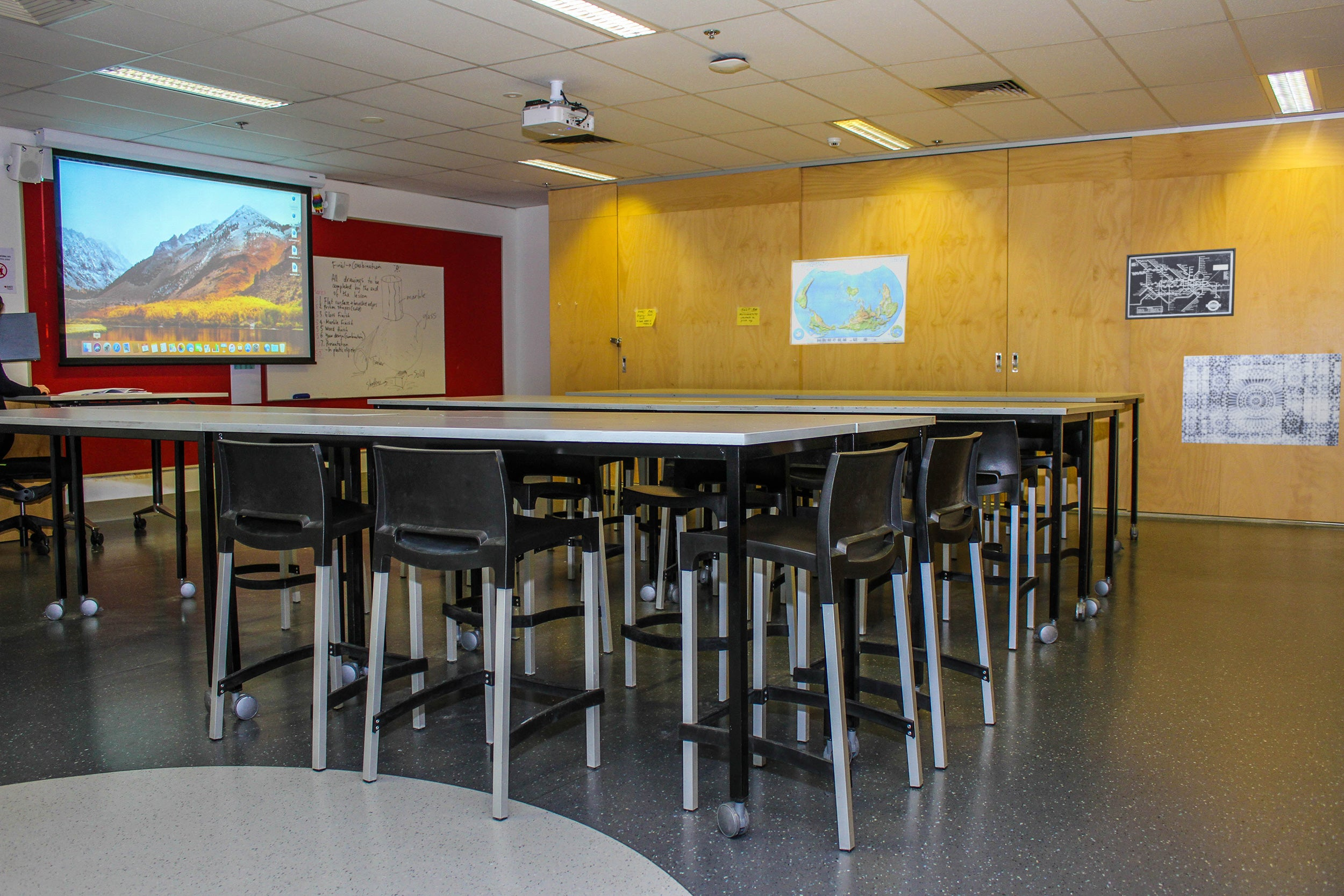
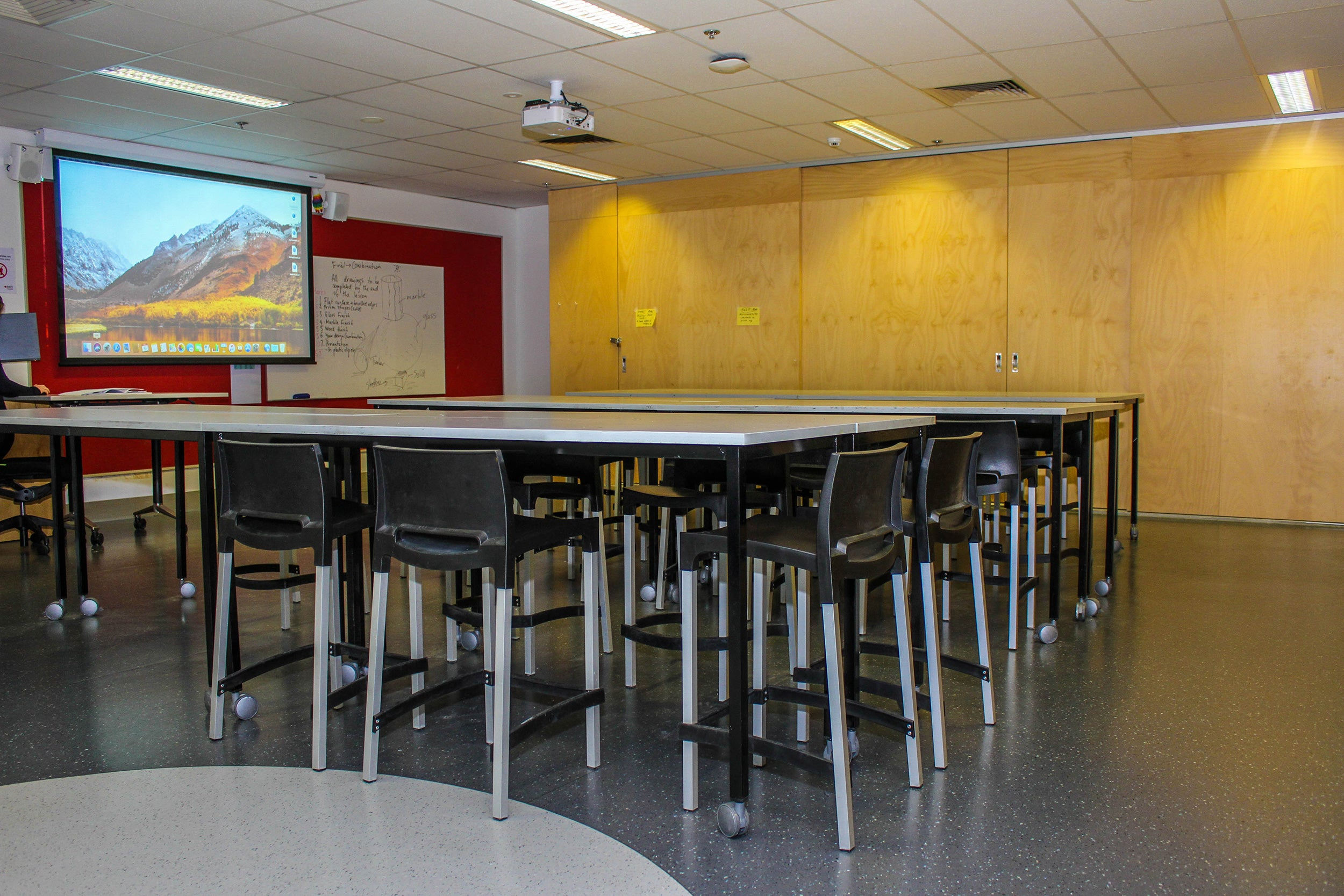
- wall art (1258, 399)
- world map (847, 301)
- wall art (1179, 284)
